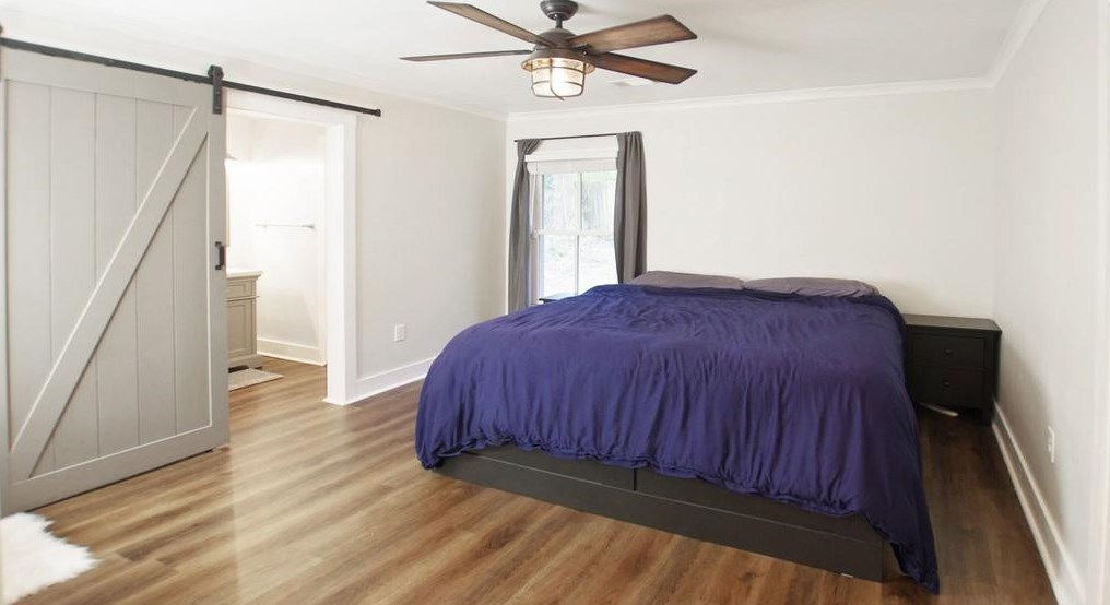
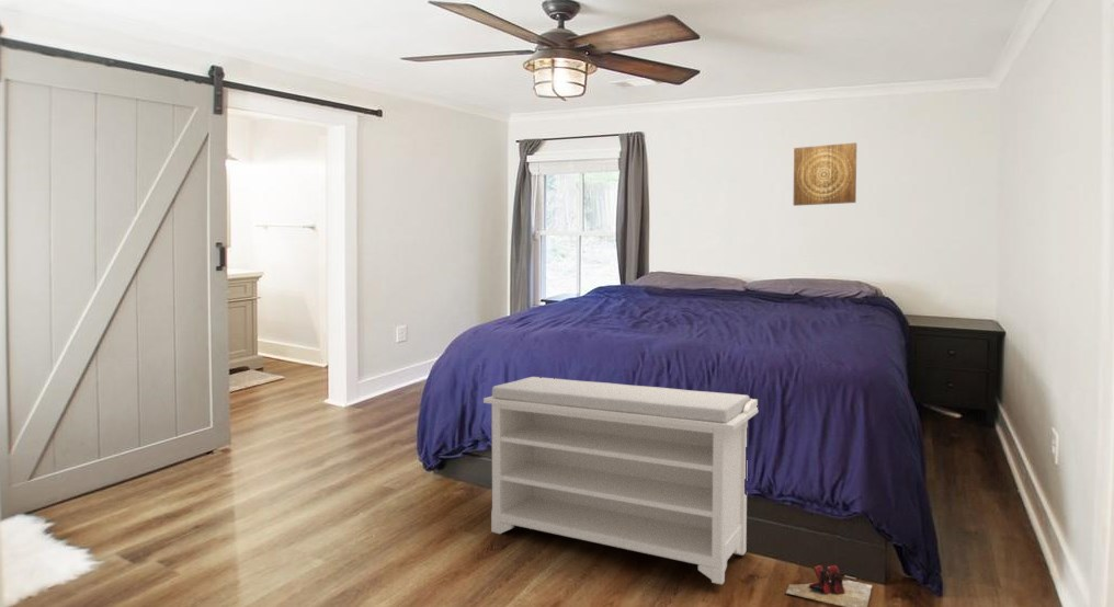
+ bench (615, 466)
+ wall art (823, 174)
+ slippers (829, 579)
